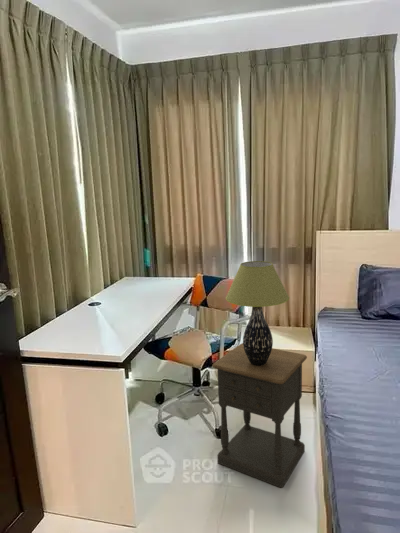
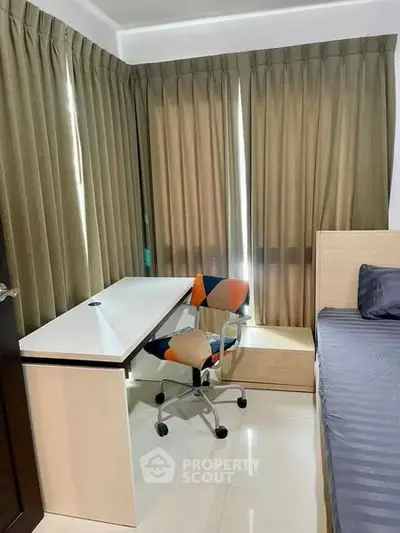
- nightstand (260, 409)
- table lamp (257, 314)
